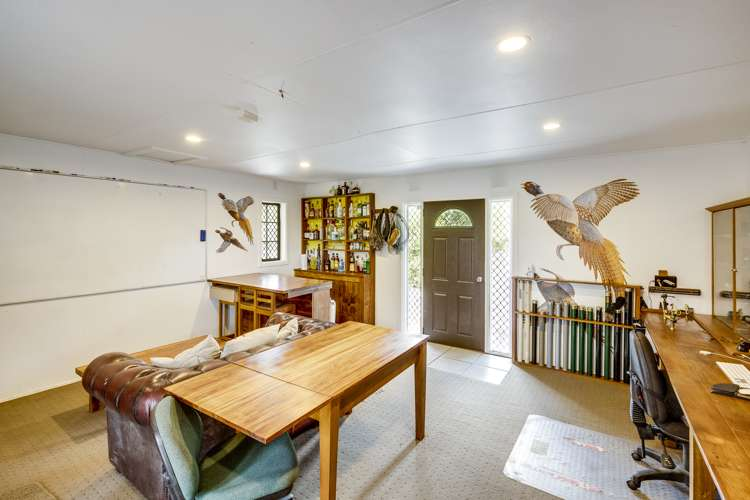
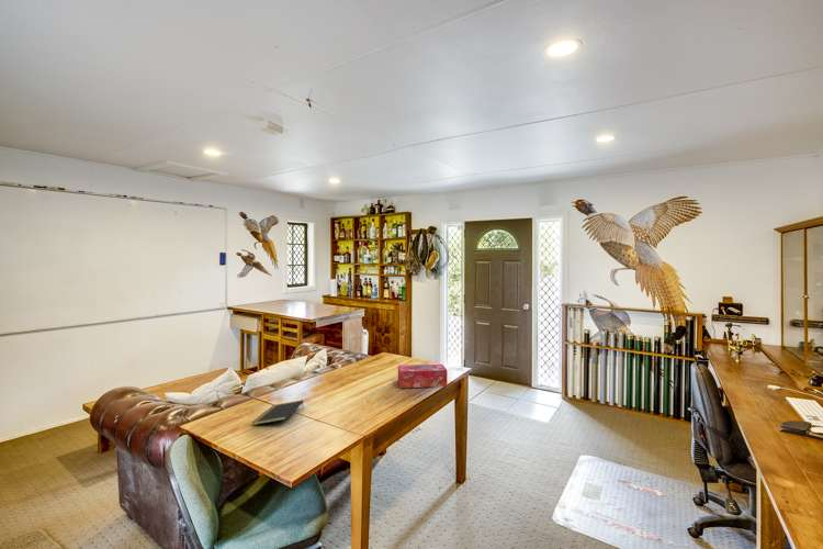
+ notepad (279, 412)
+ tissue box (421, 376)
